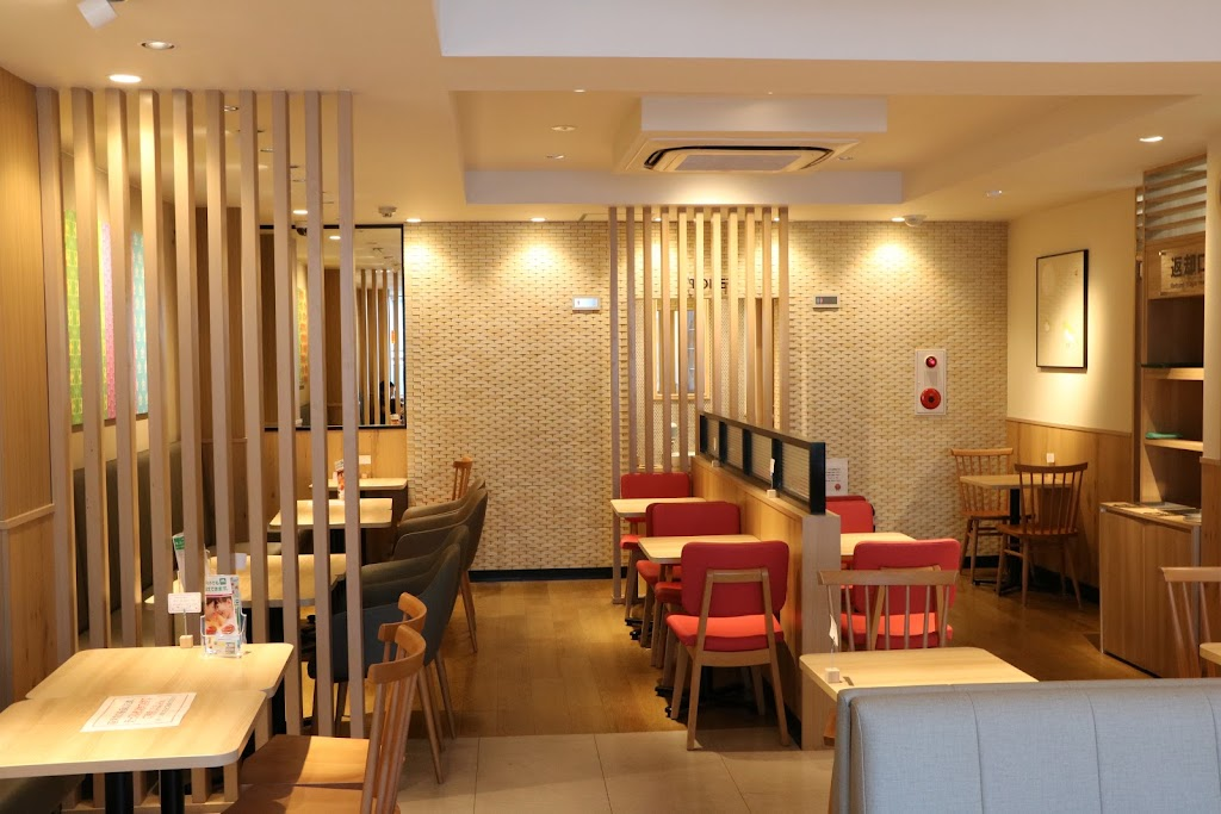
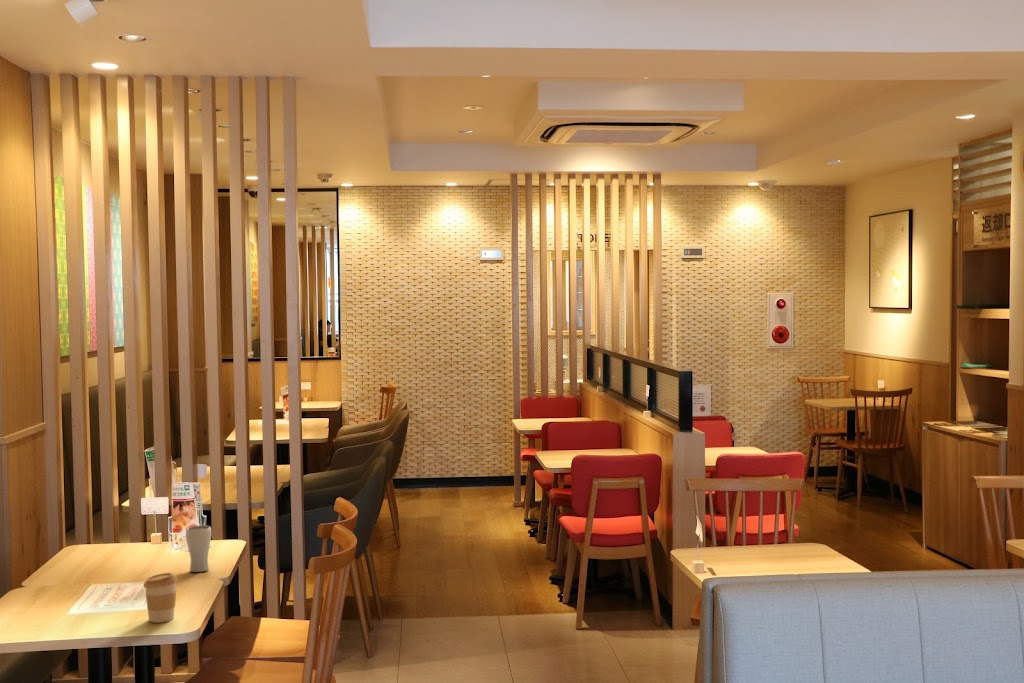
+ drinking glass (198, 549)
+ coffee cup (160, 596)
